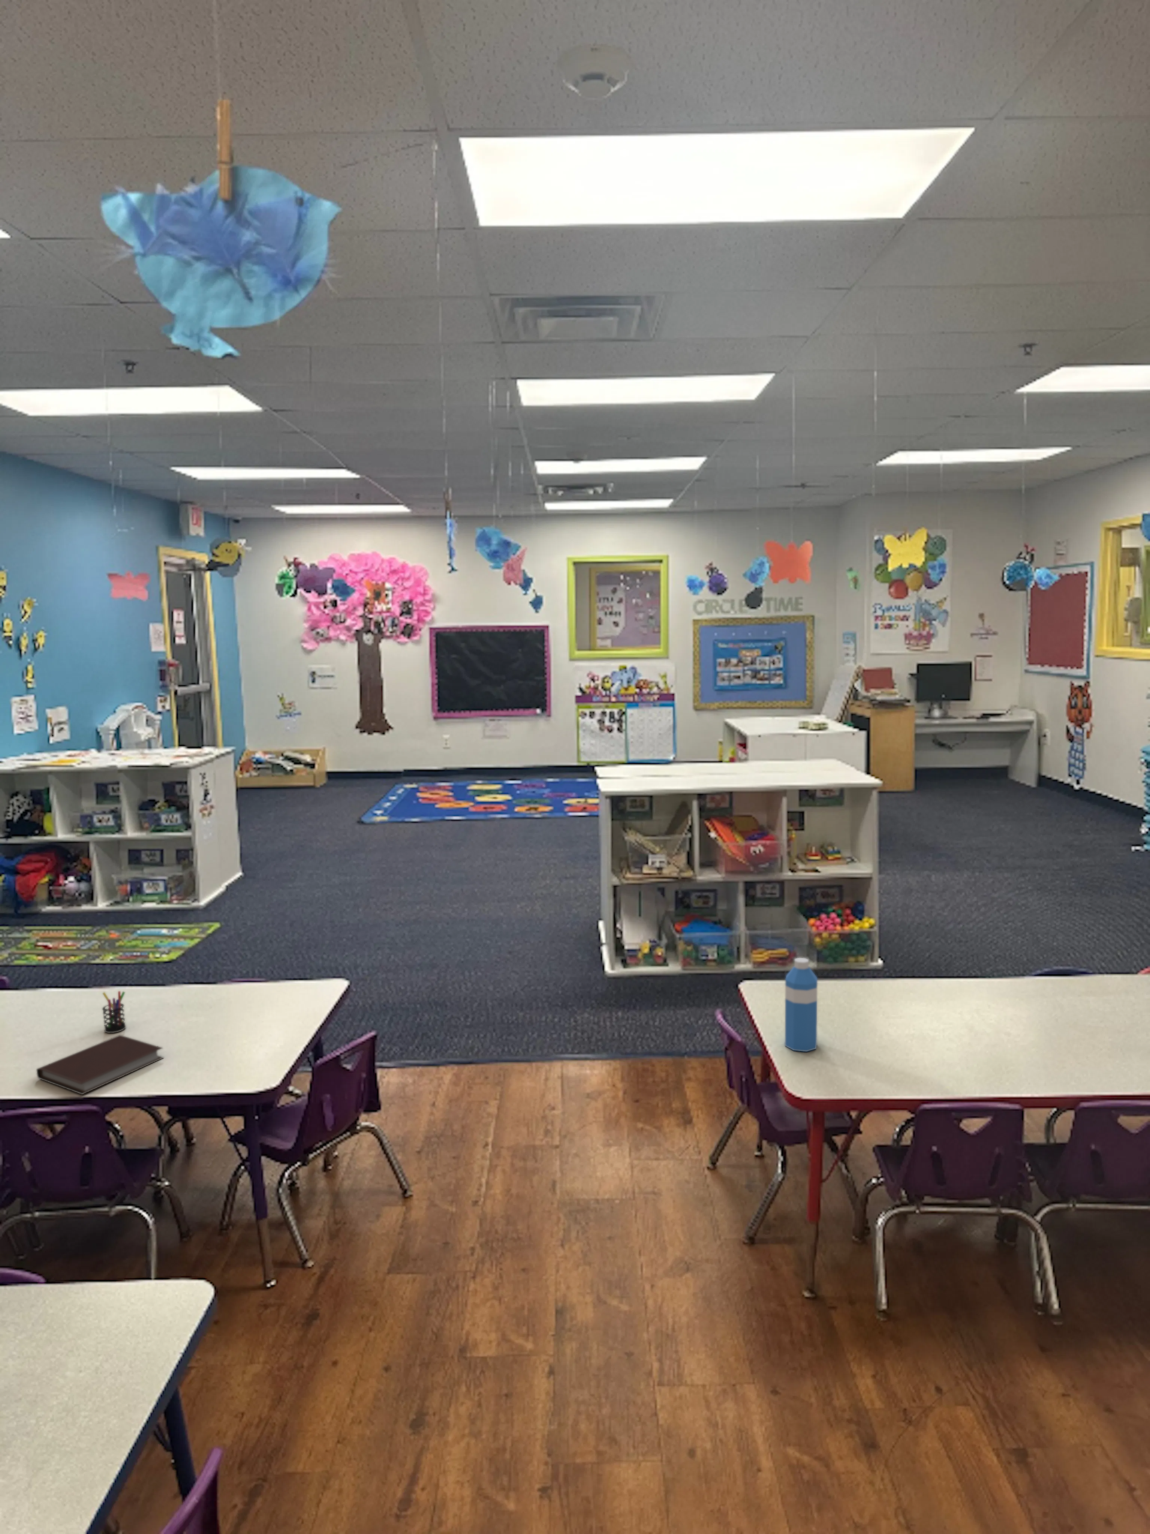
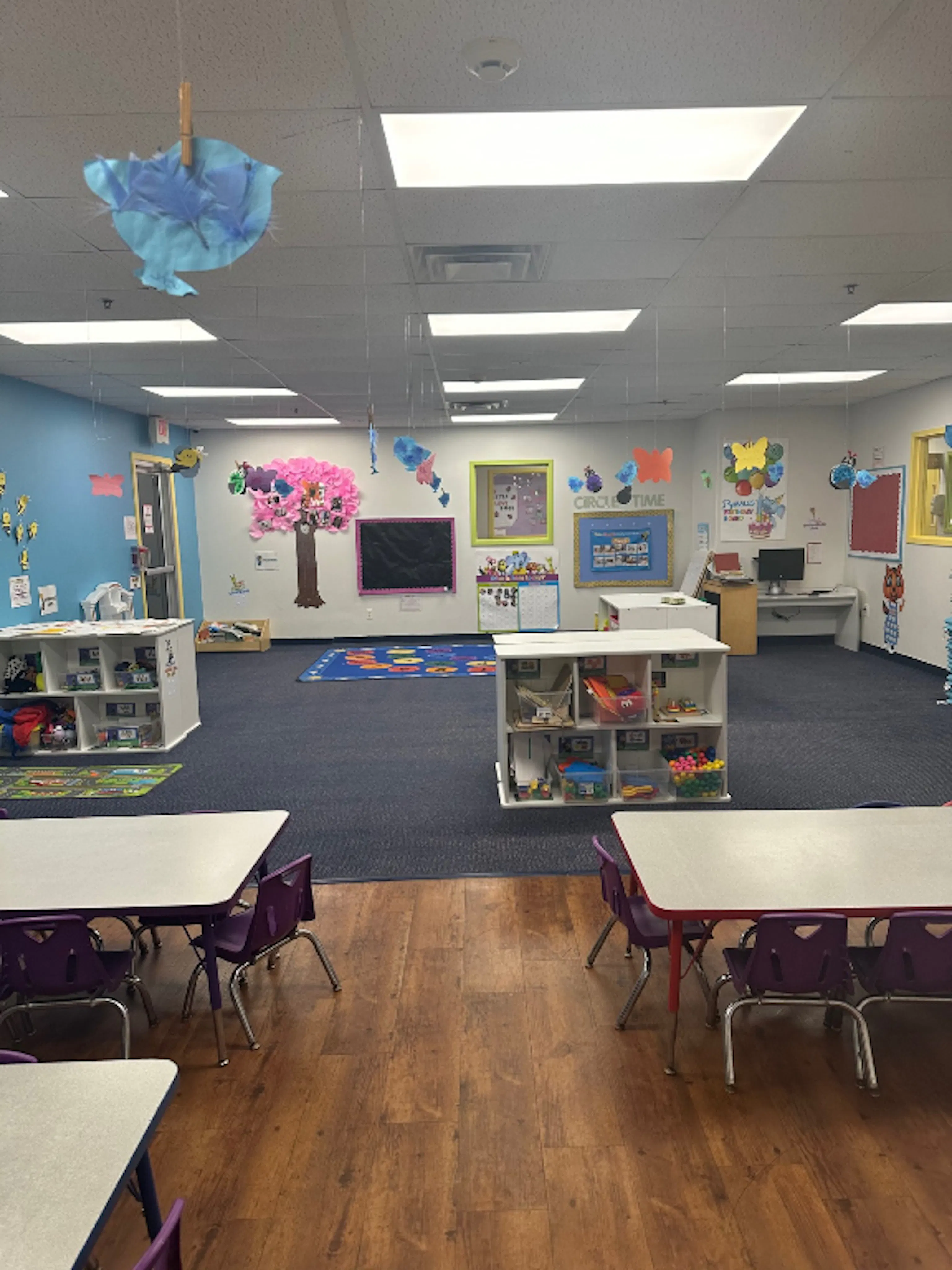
- pen holder (116, 1009)
- notebook (101, 1063)
- water bottle (801, 1003)
